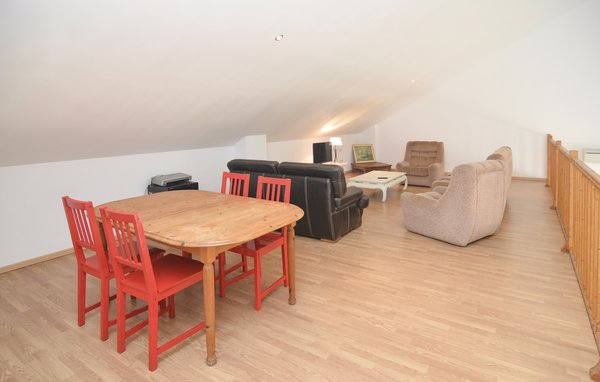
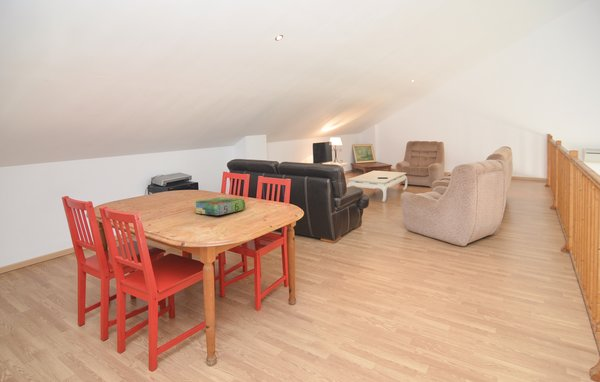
+ board game (218, 205)
